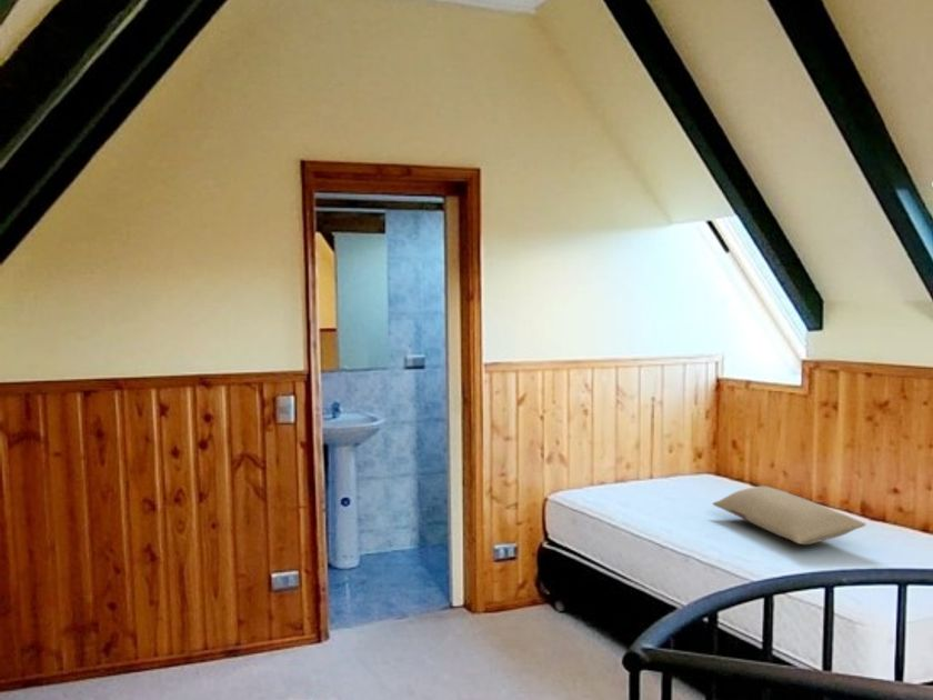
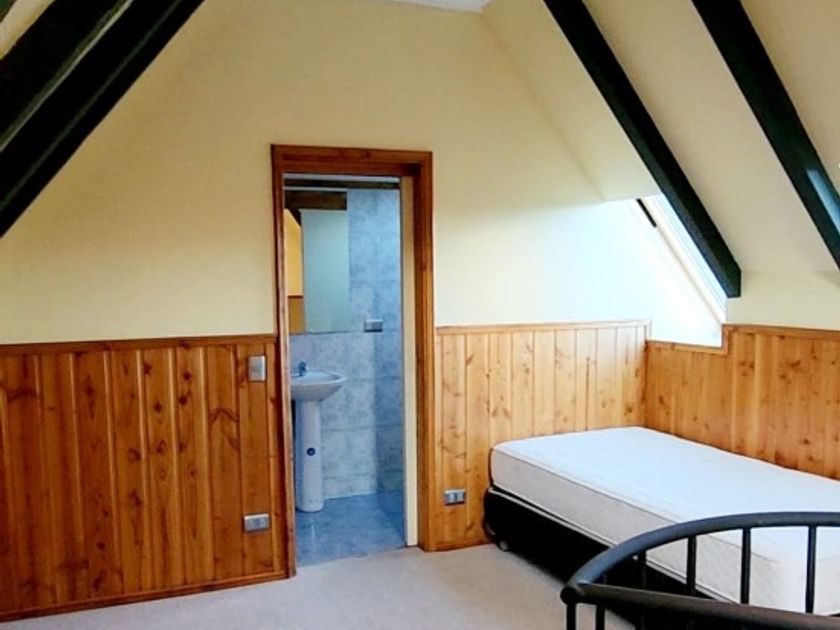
- pillow (782, 513)
